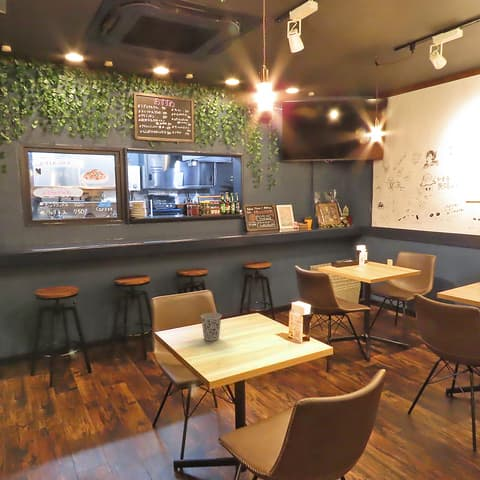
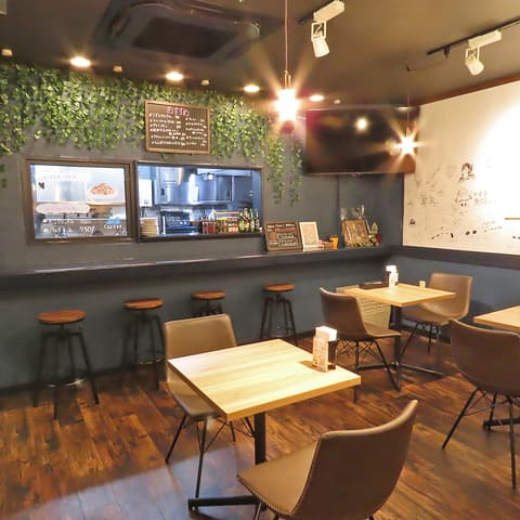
- cup (211, 327)
